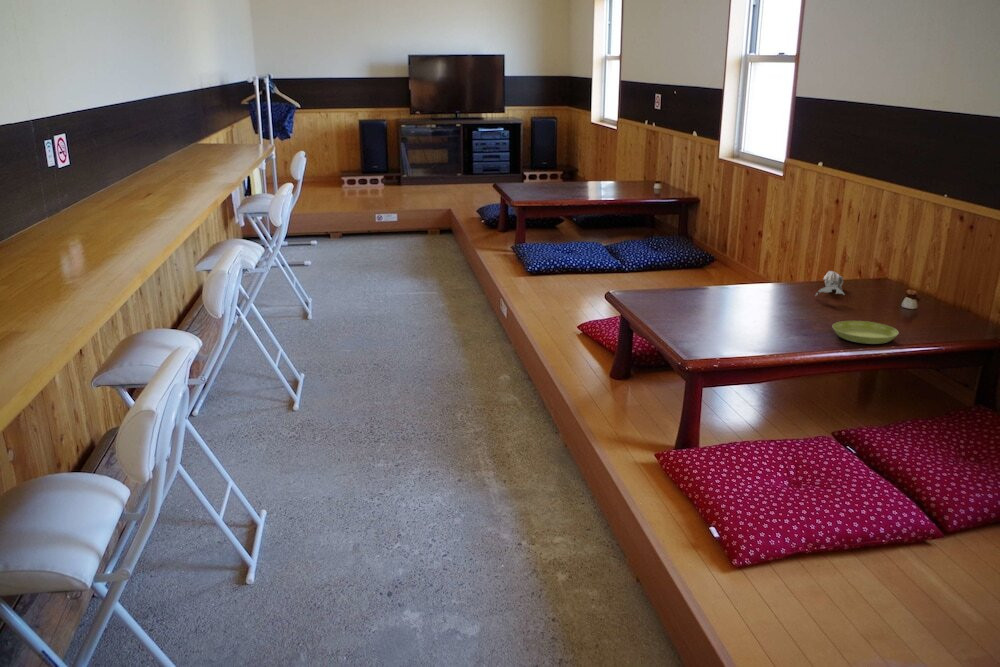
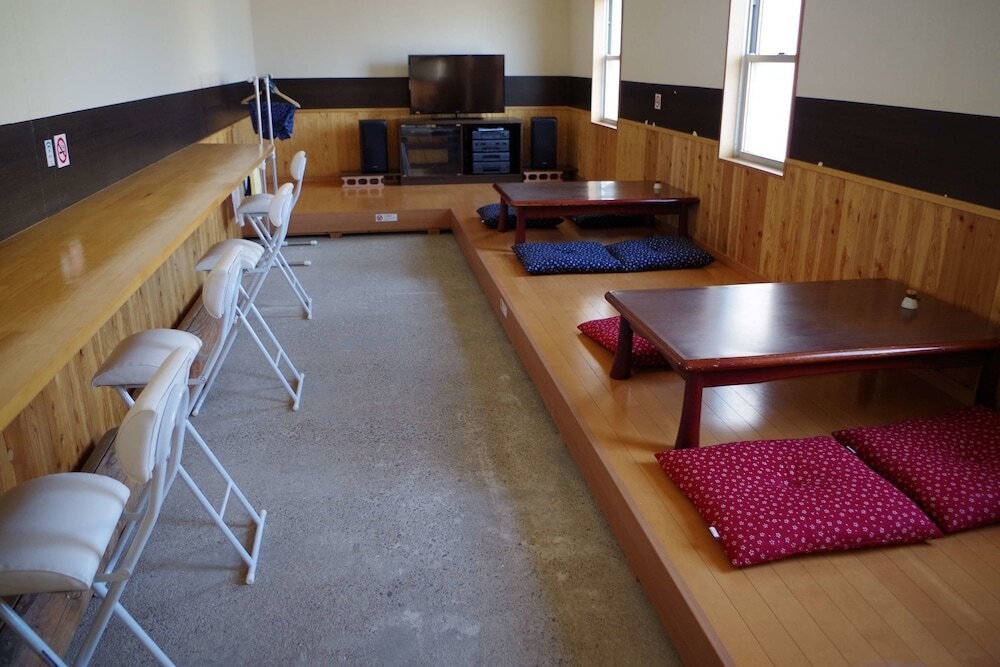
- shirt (830, 284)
- saucer (864, 333)
